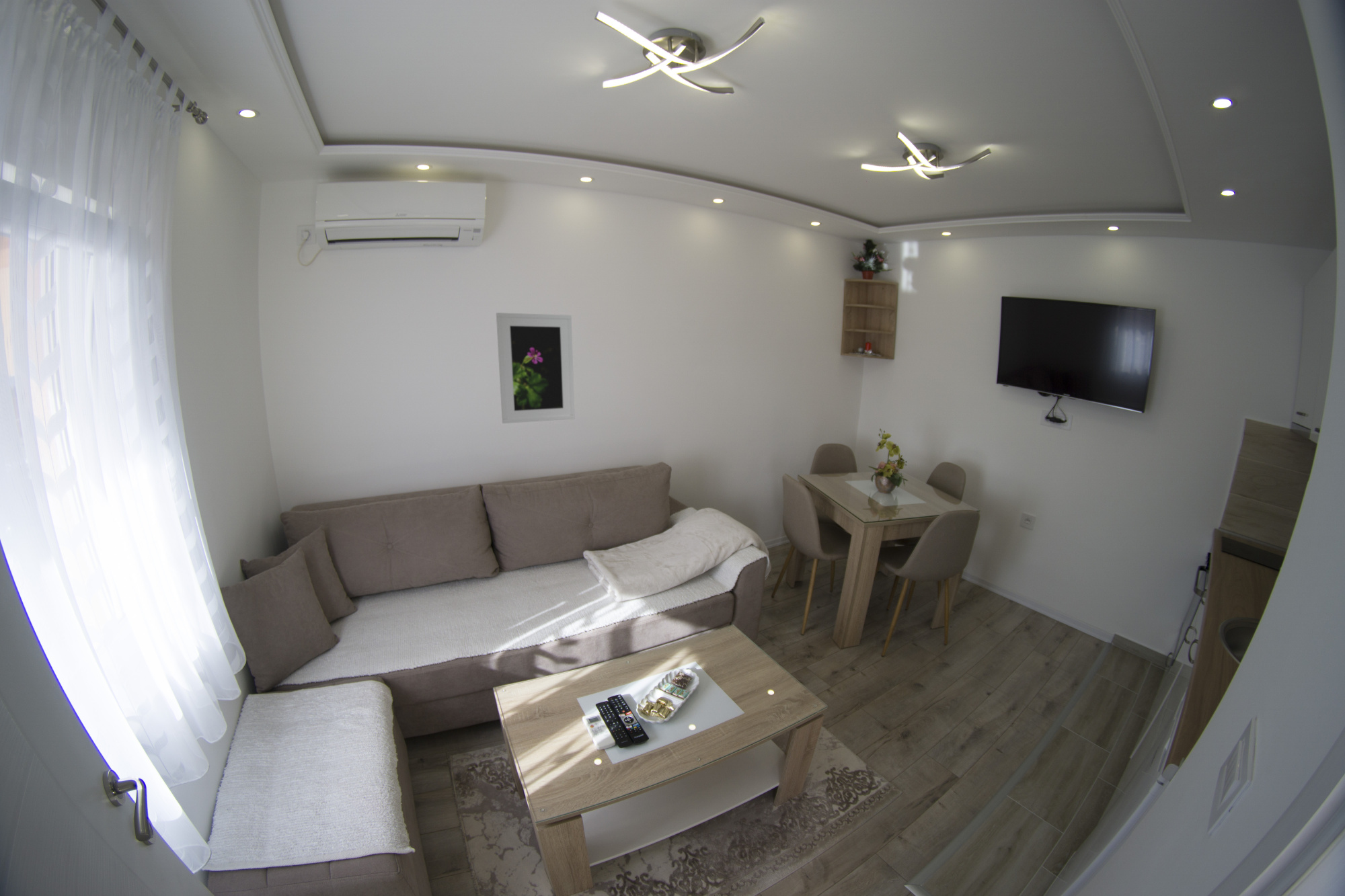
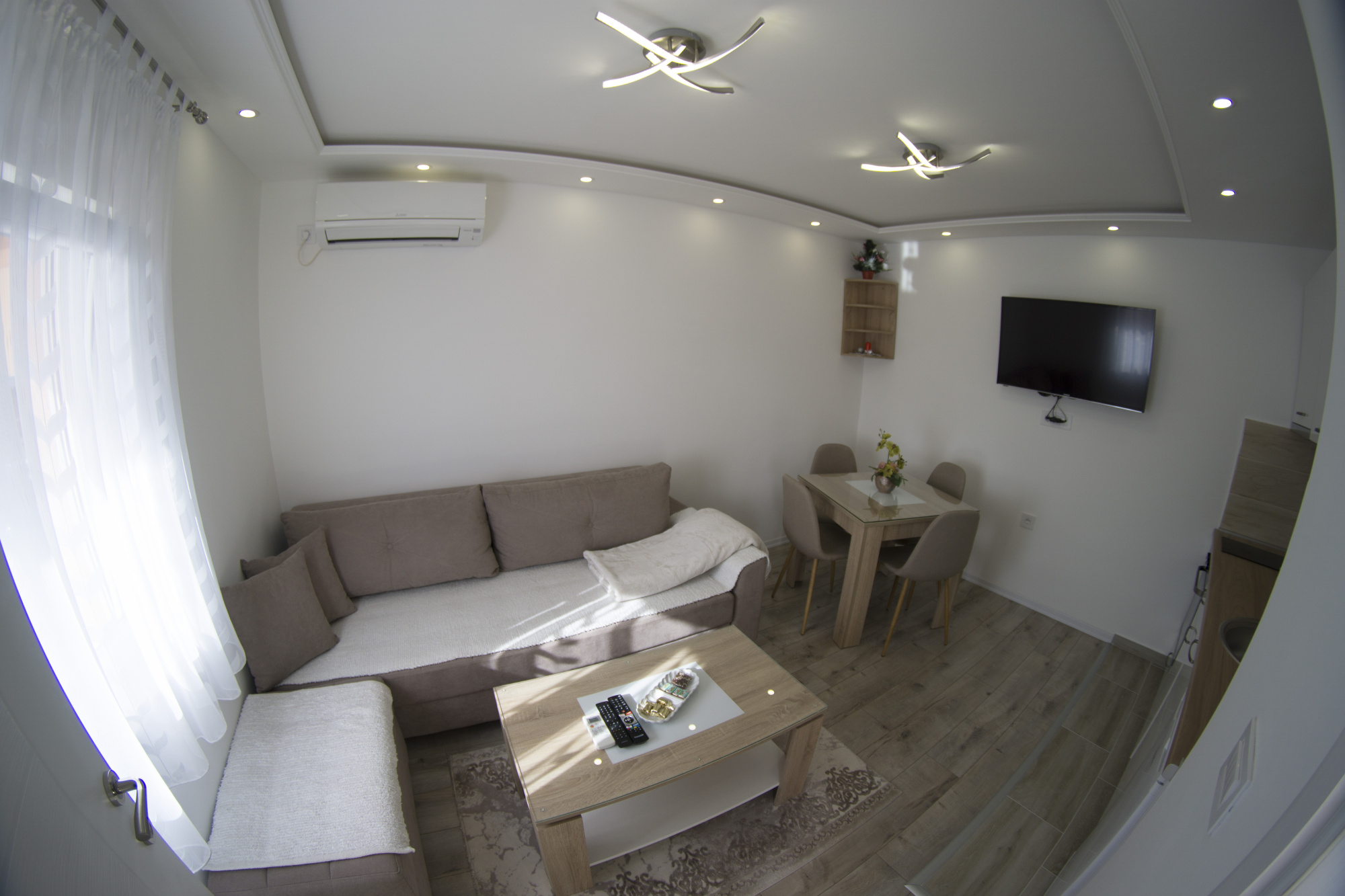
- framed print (537, 368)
